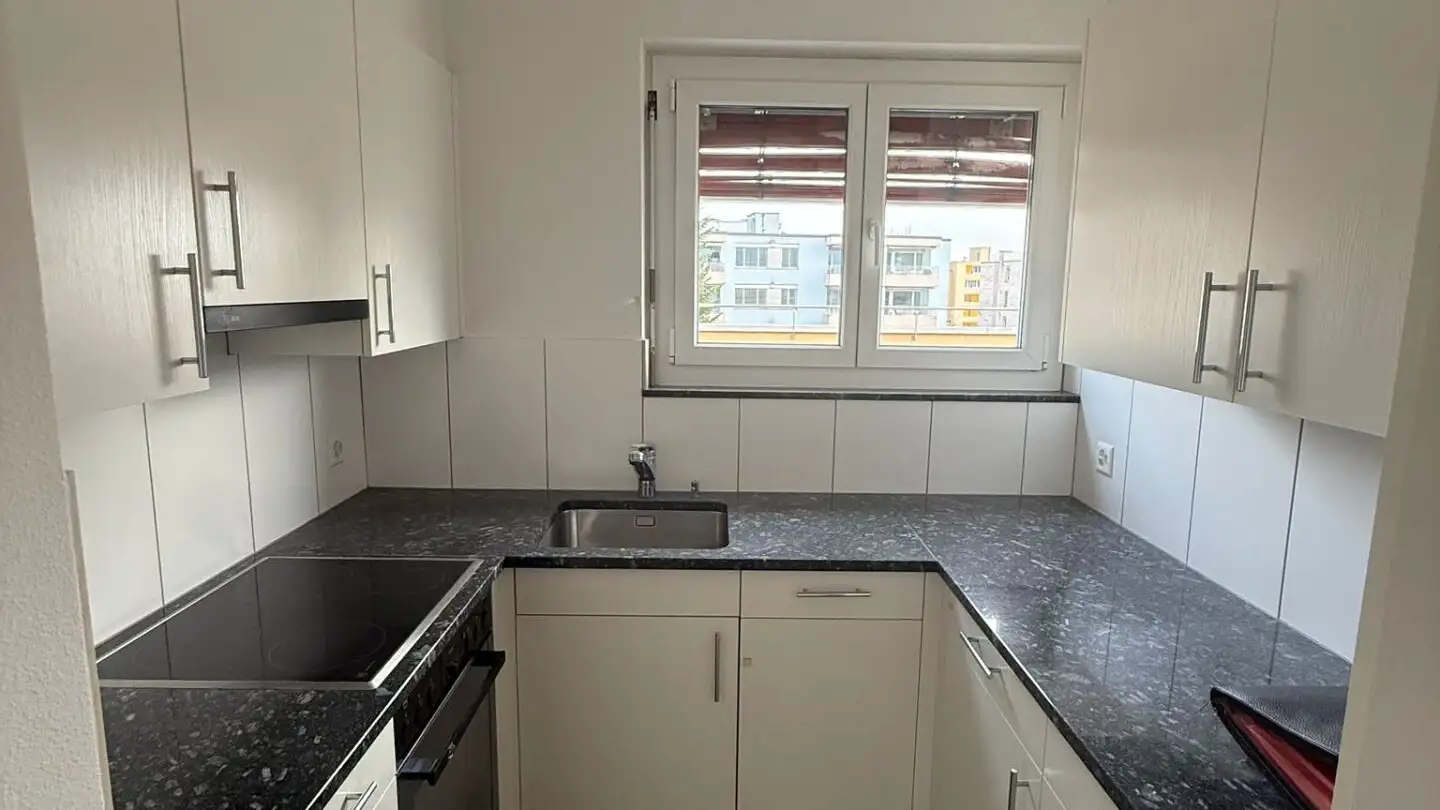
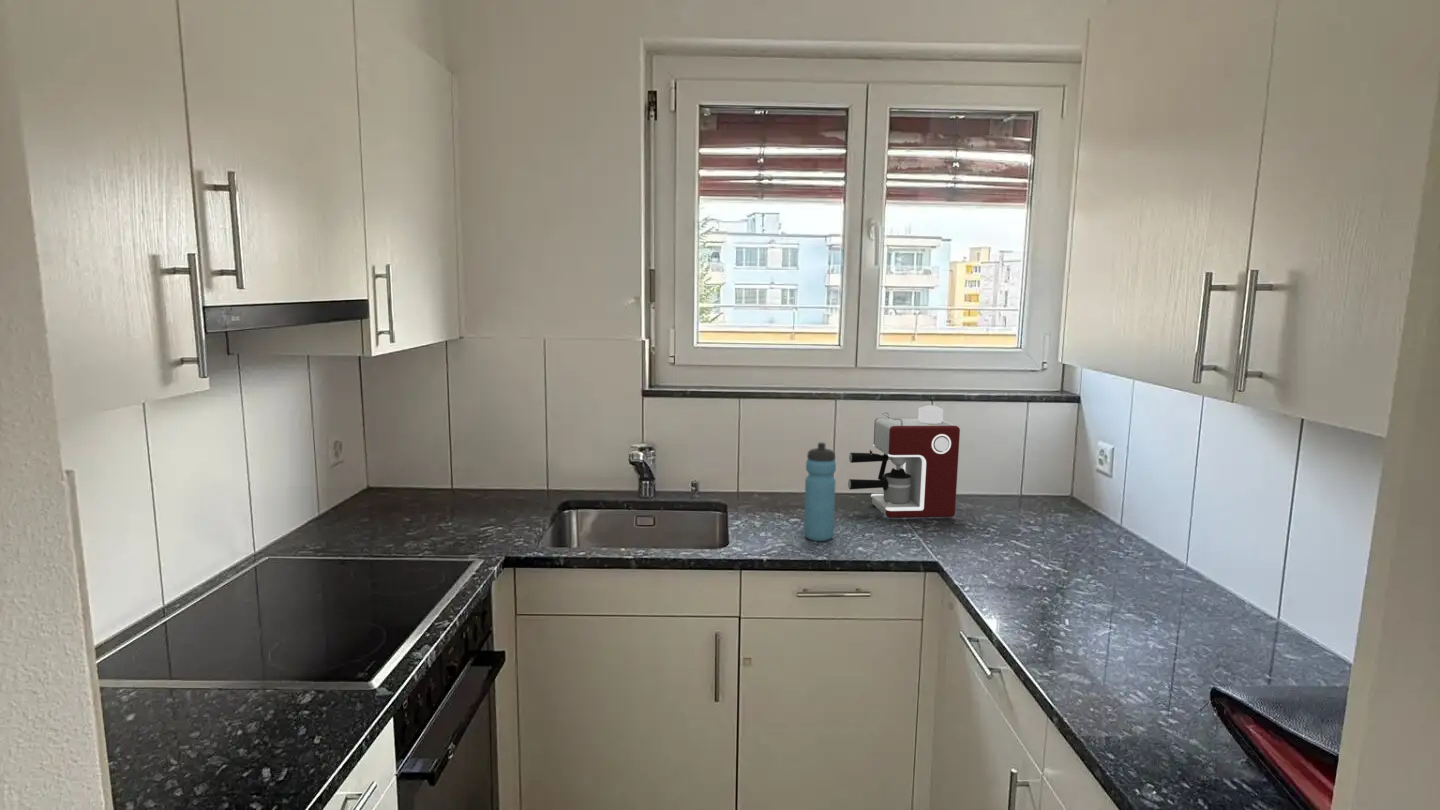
+ water bottle (820, 490)
+ coffee maker (899, 459)
